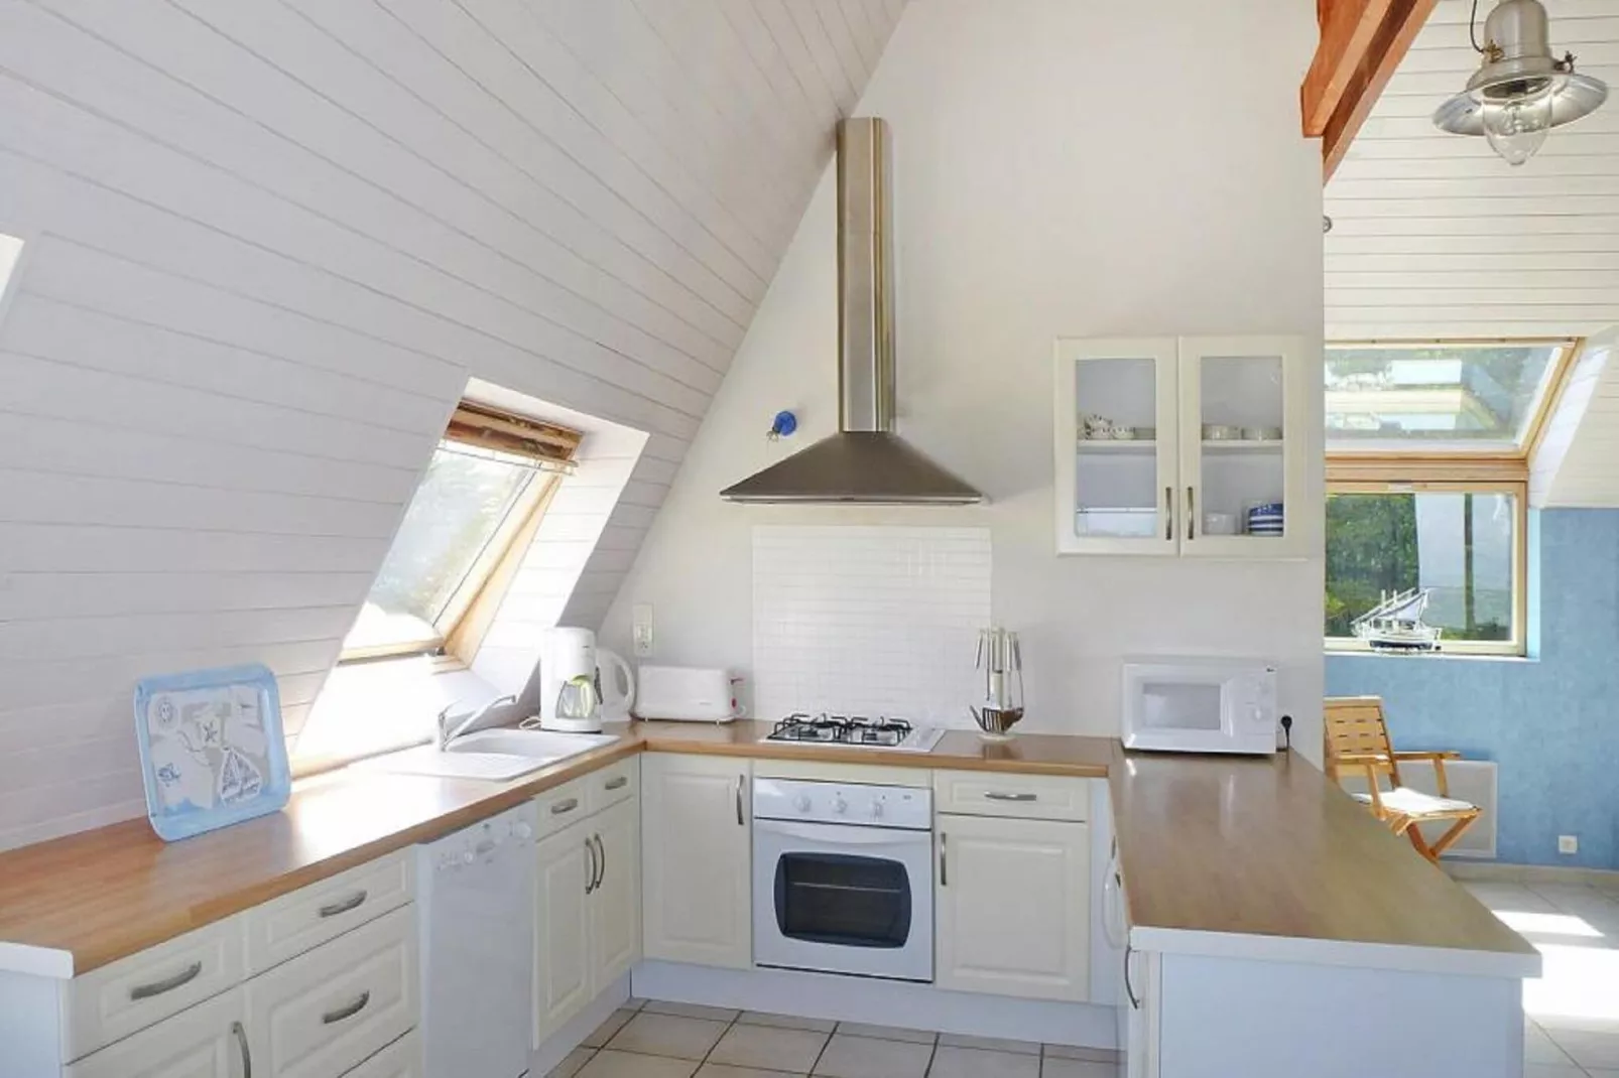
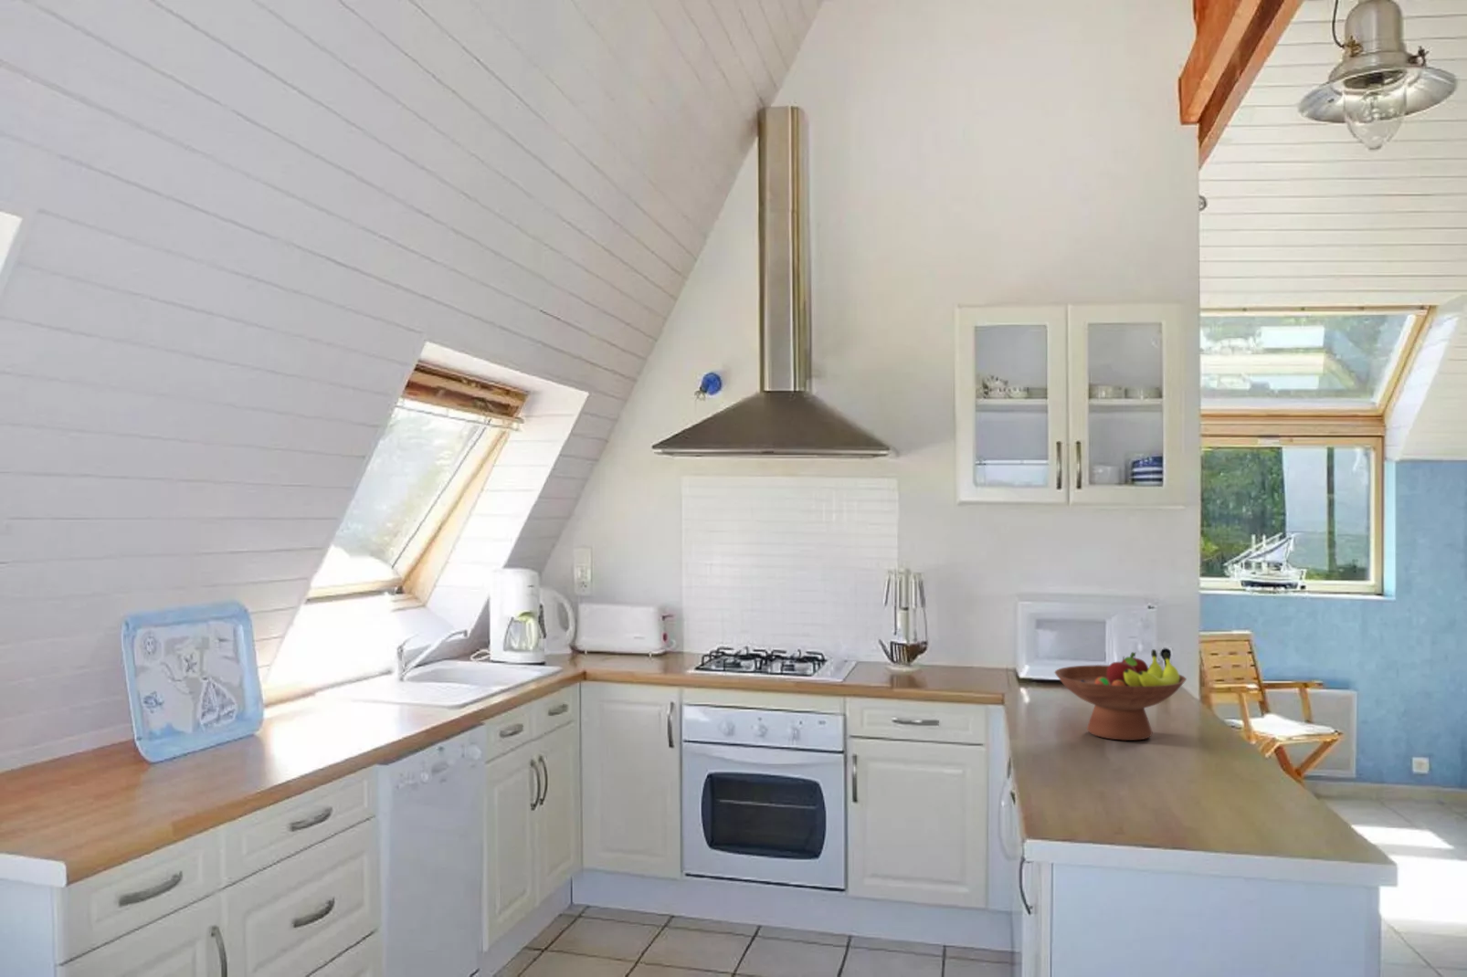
+ fruit bowl (1119, 693)
